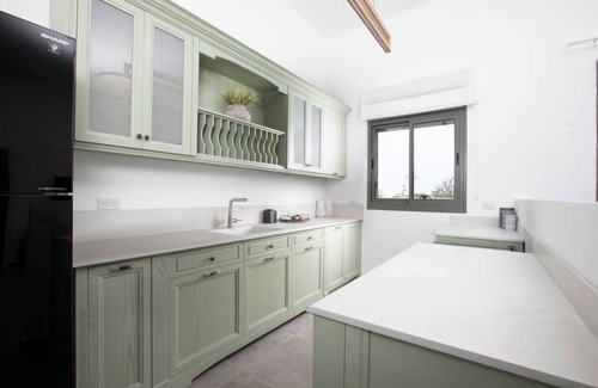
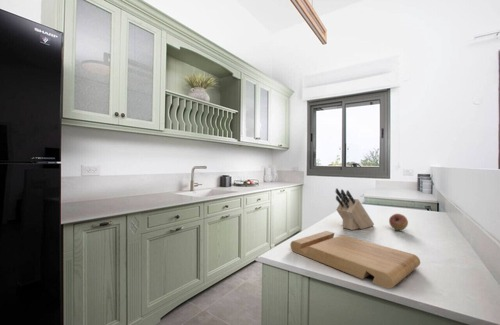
+ fruit (398, 221)
+ knife block (353, 207)
+ cutting board (349, 252)
